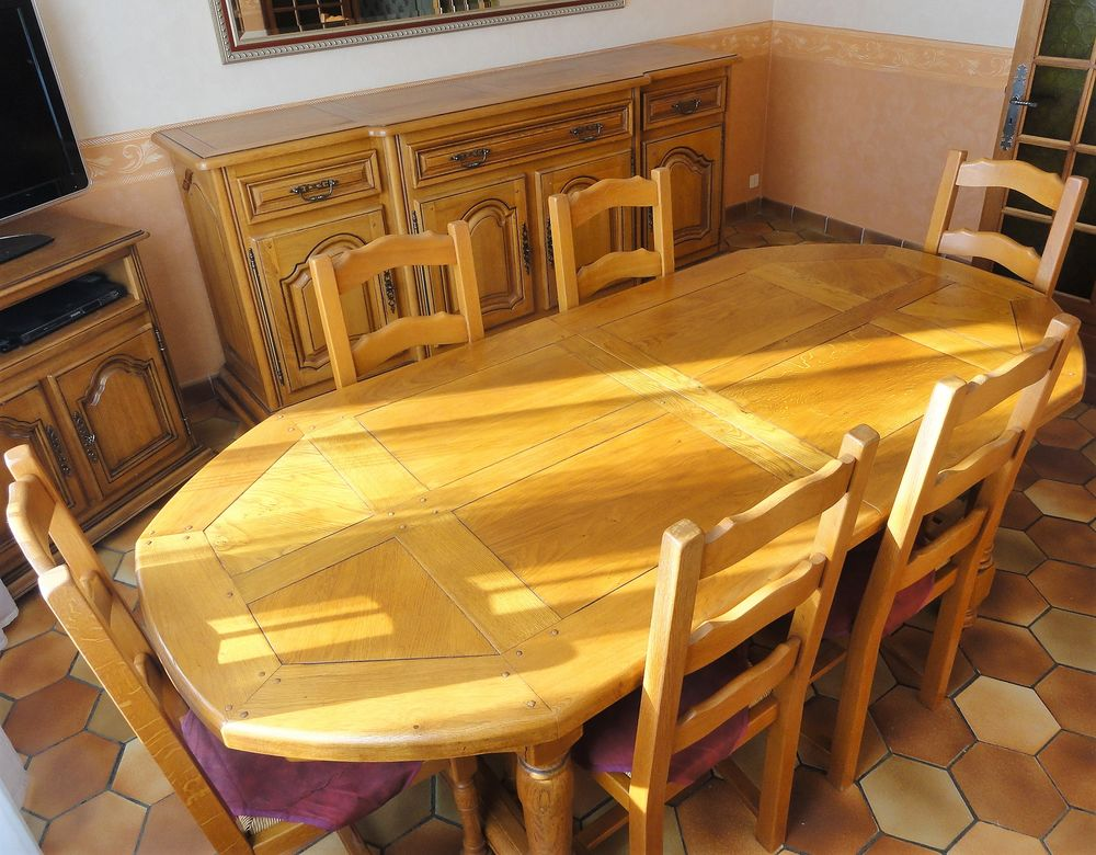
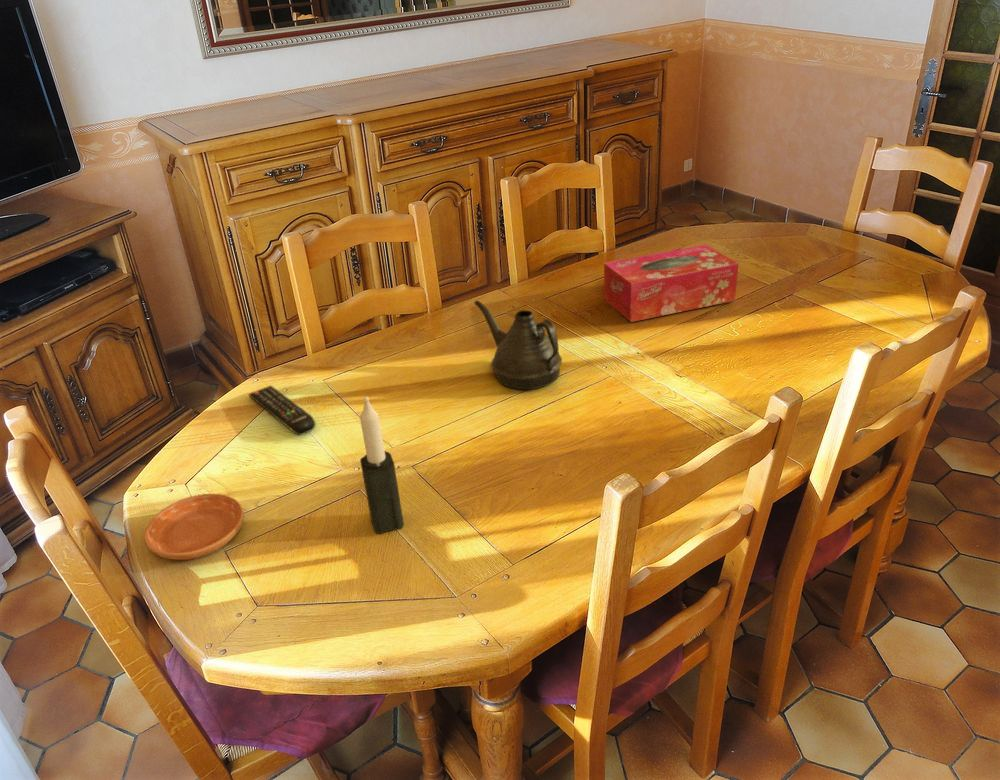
+ tissue box (669, 281)
+ candle (377, 462)
+ remote control (280, 408)
+ teapot (516, 340)
+ saucer (196, 528)
